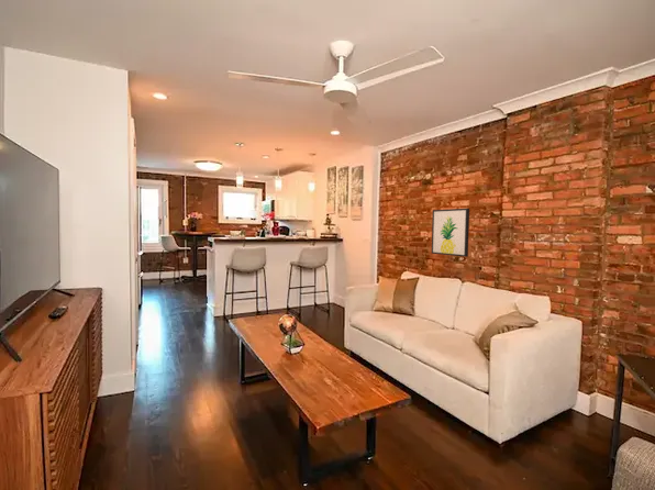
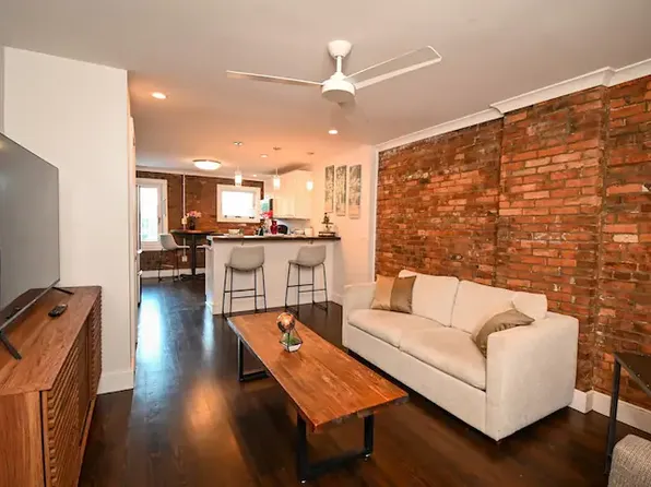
- wall art (448, 232)
